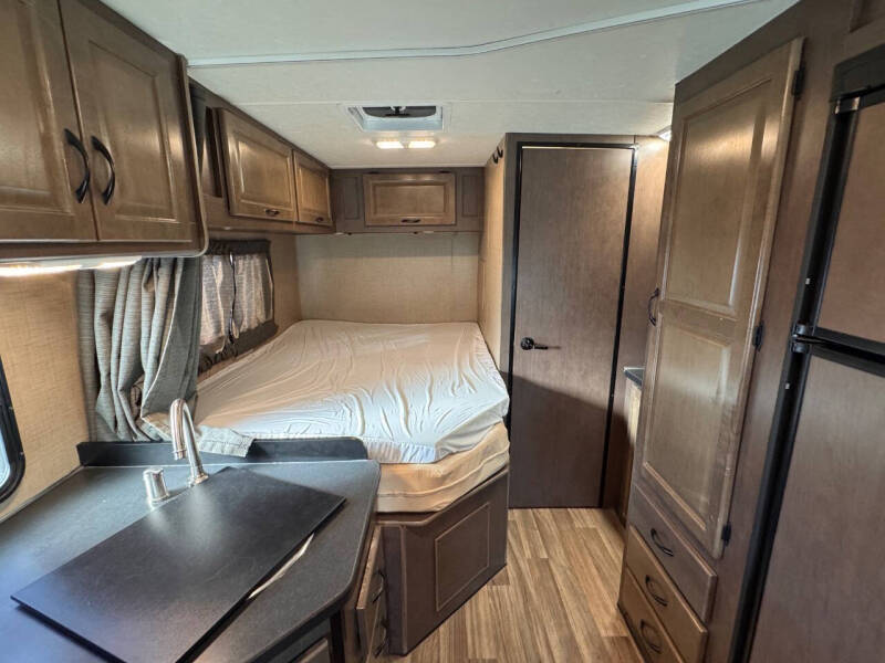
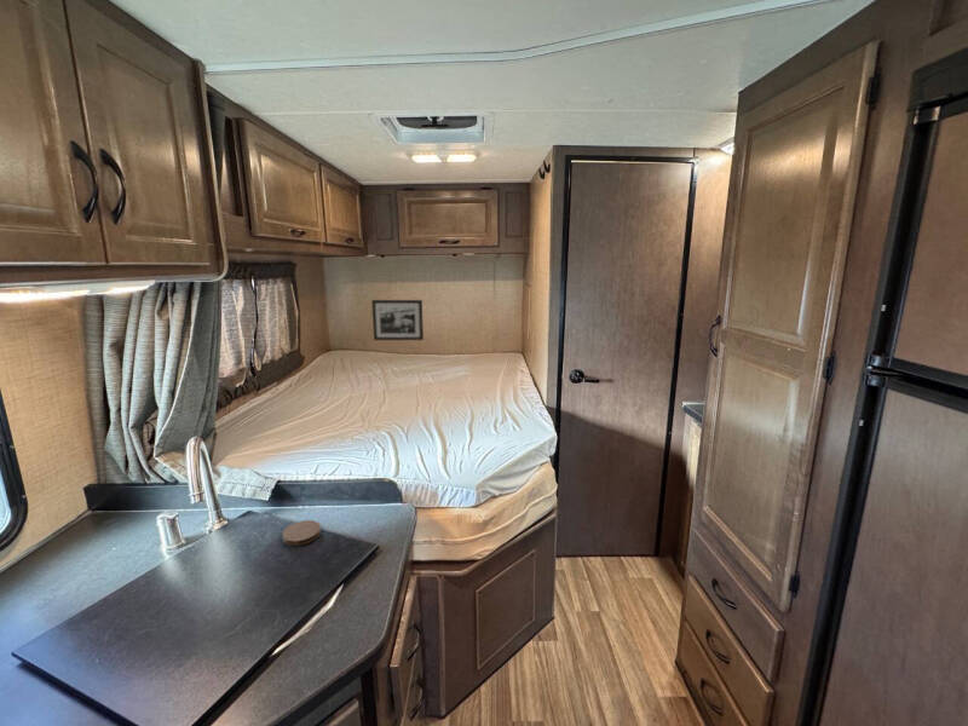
+ coaster (301, 532)
+ picture frame (397, 319)
